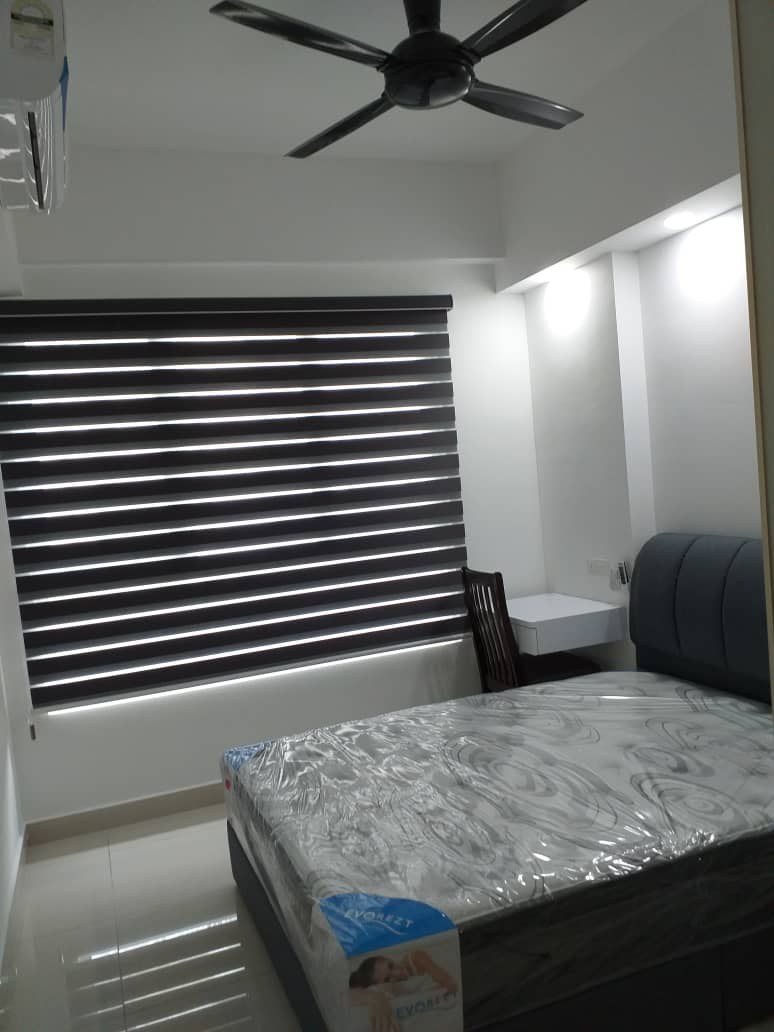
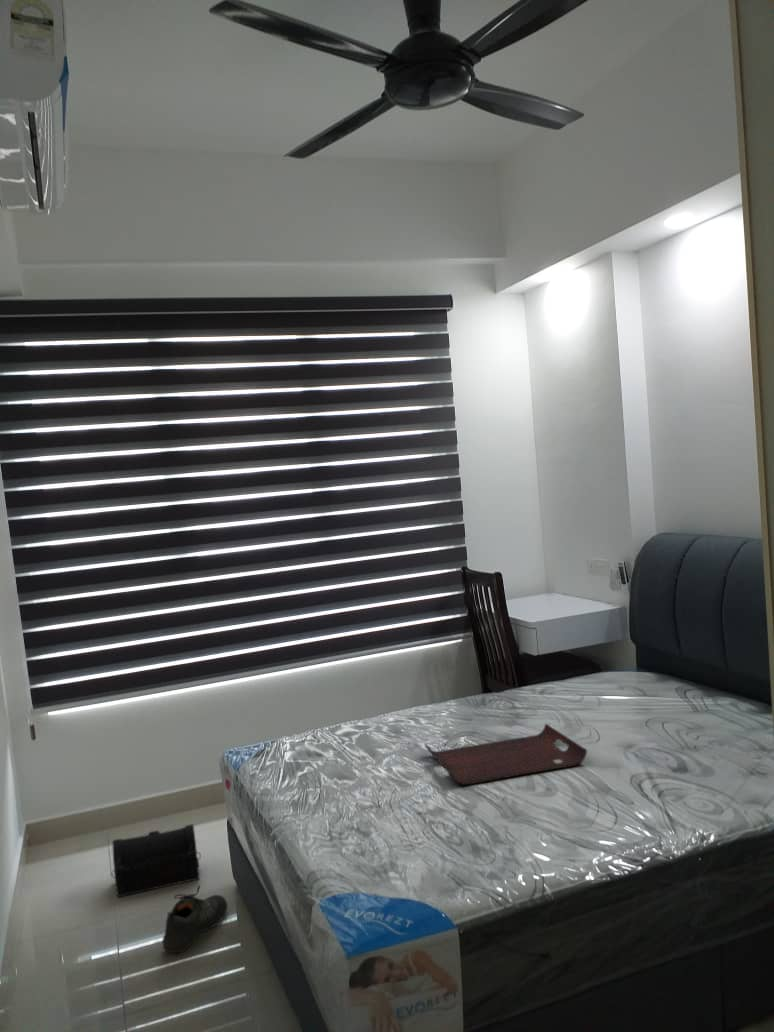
+ treasure chest (155, 856)
+ shoe (192, 906)
+ serving tray (503, 752)
